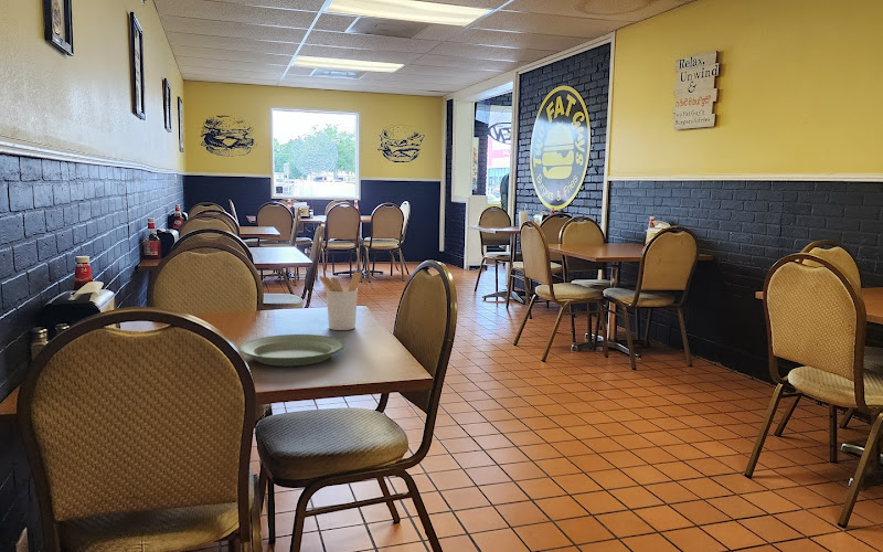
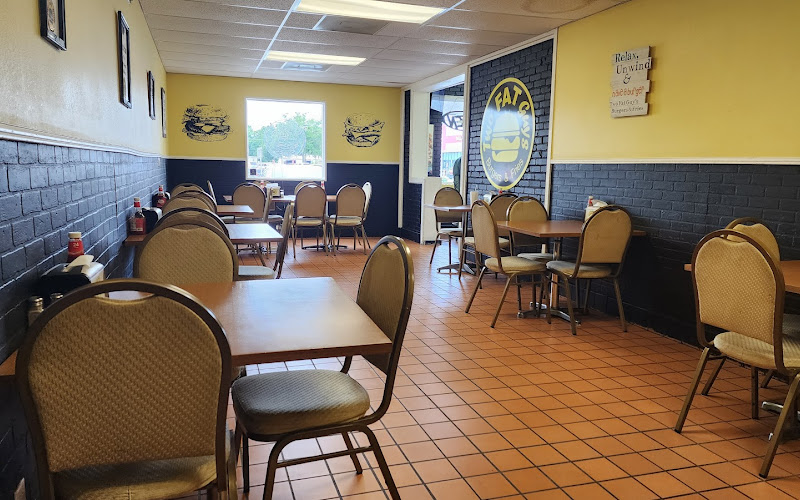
- utensil holder (338, 300)
- plate (292, 350)
